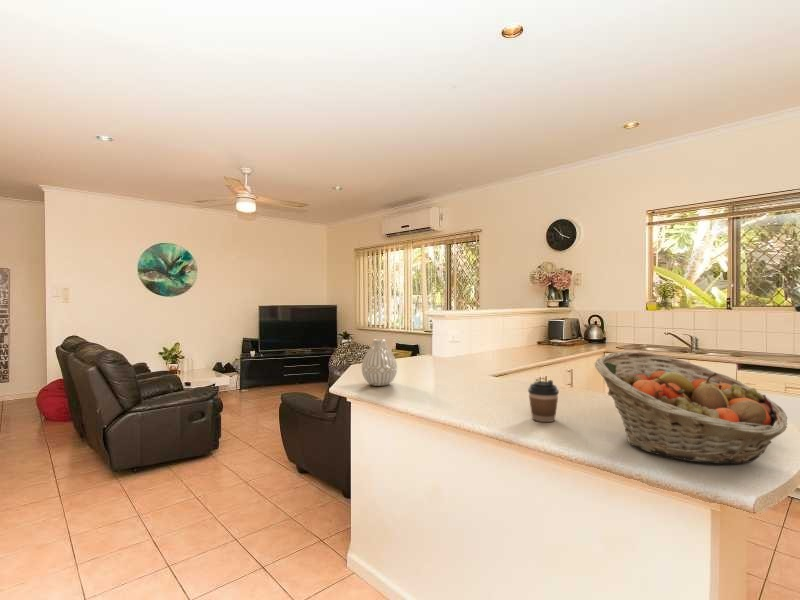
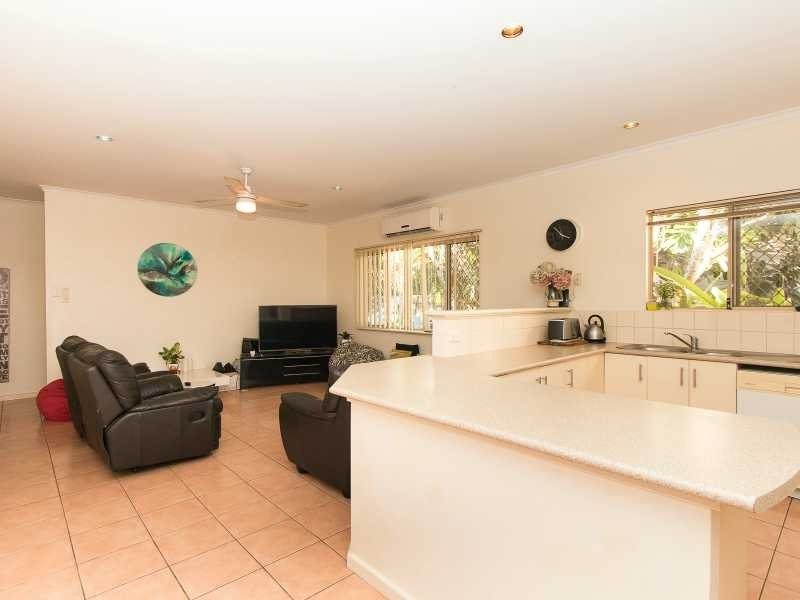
- fruit basket (684, 399)
- vase (379, 361)
- coffee cup (543, 399)
